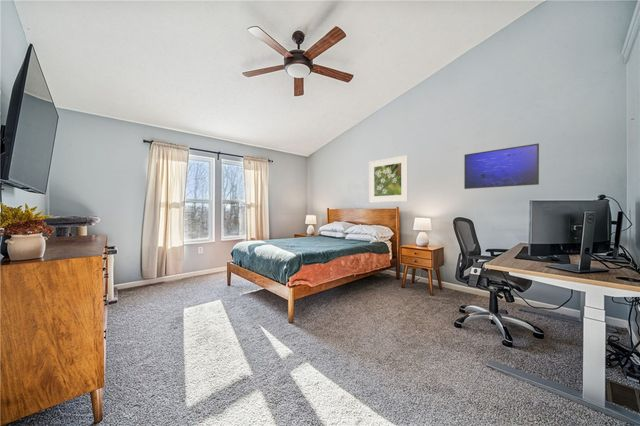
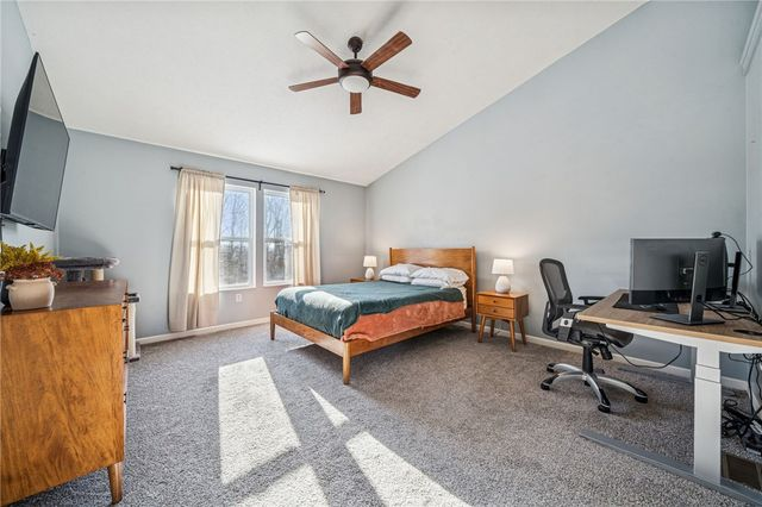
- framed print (387, 180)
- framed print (498, 168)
